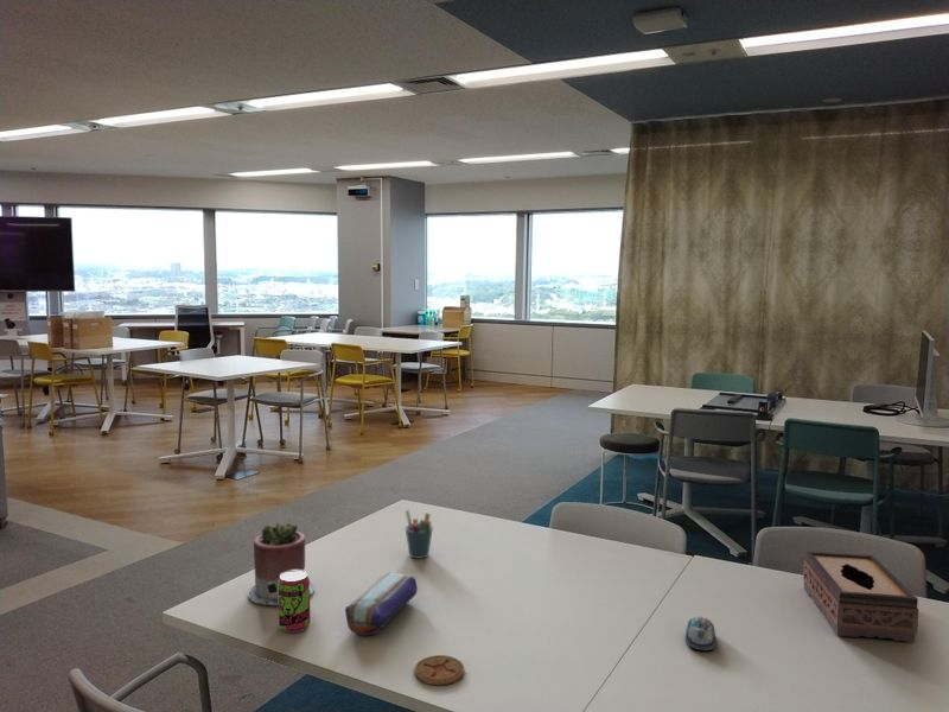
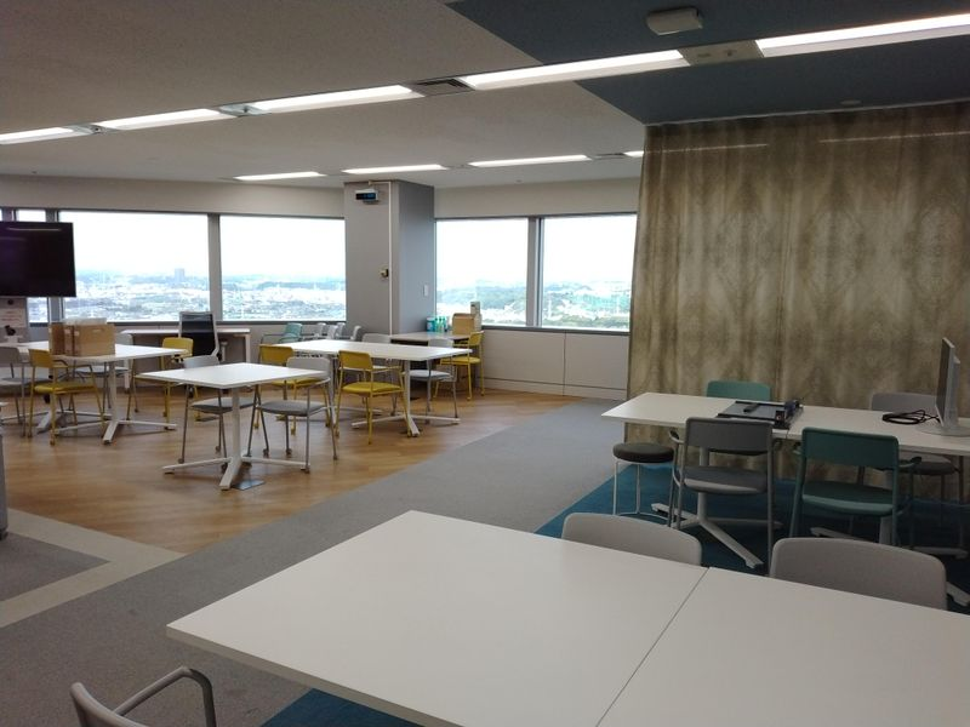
- beverage can (294, 600)
- pencil case (383, 600)
- pen holder (419, 533)
- succulent planter (280, 557)
- computer mouse (700, 631)
- coaster (439, 669)
- tissue box (855, 592)
